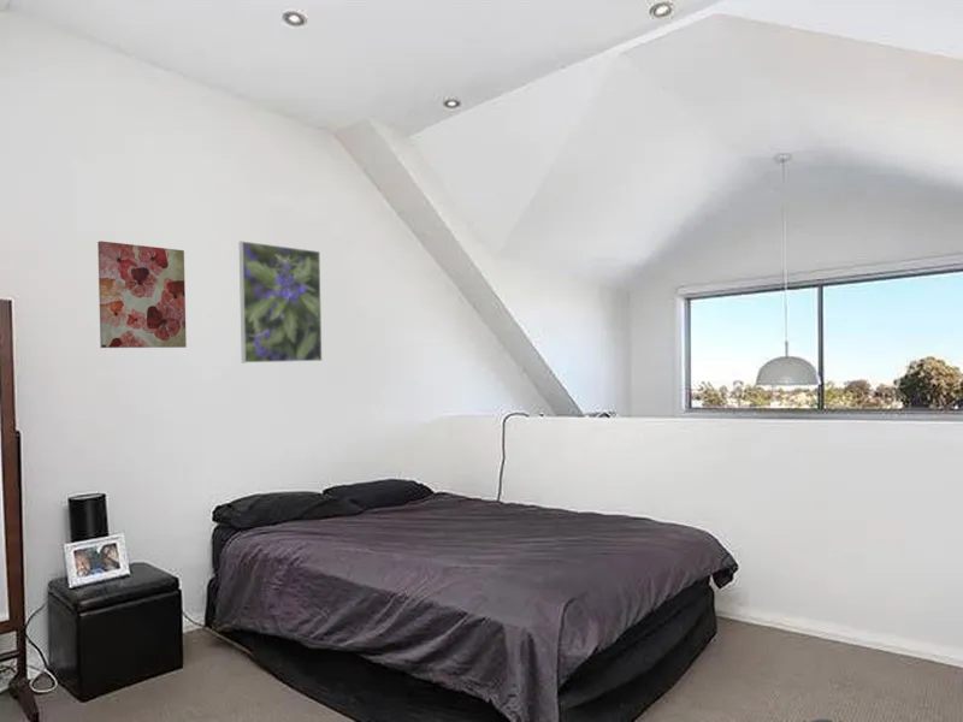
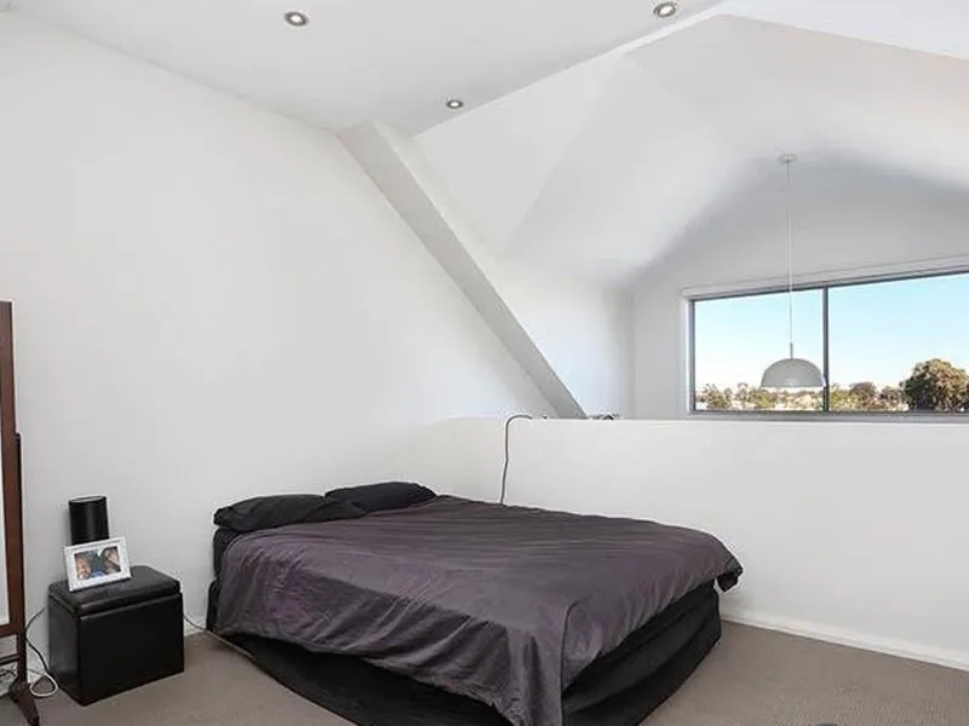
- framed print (282, 303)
- wall art (143, 296)
